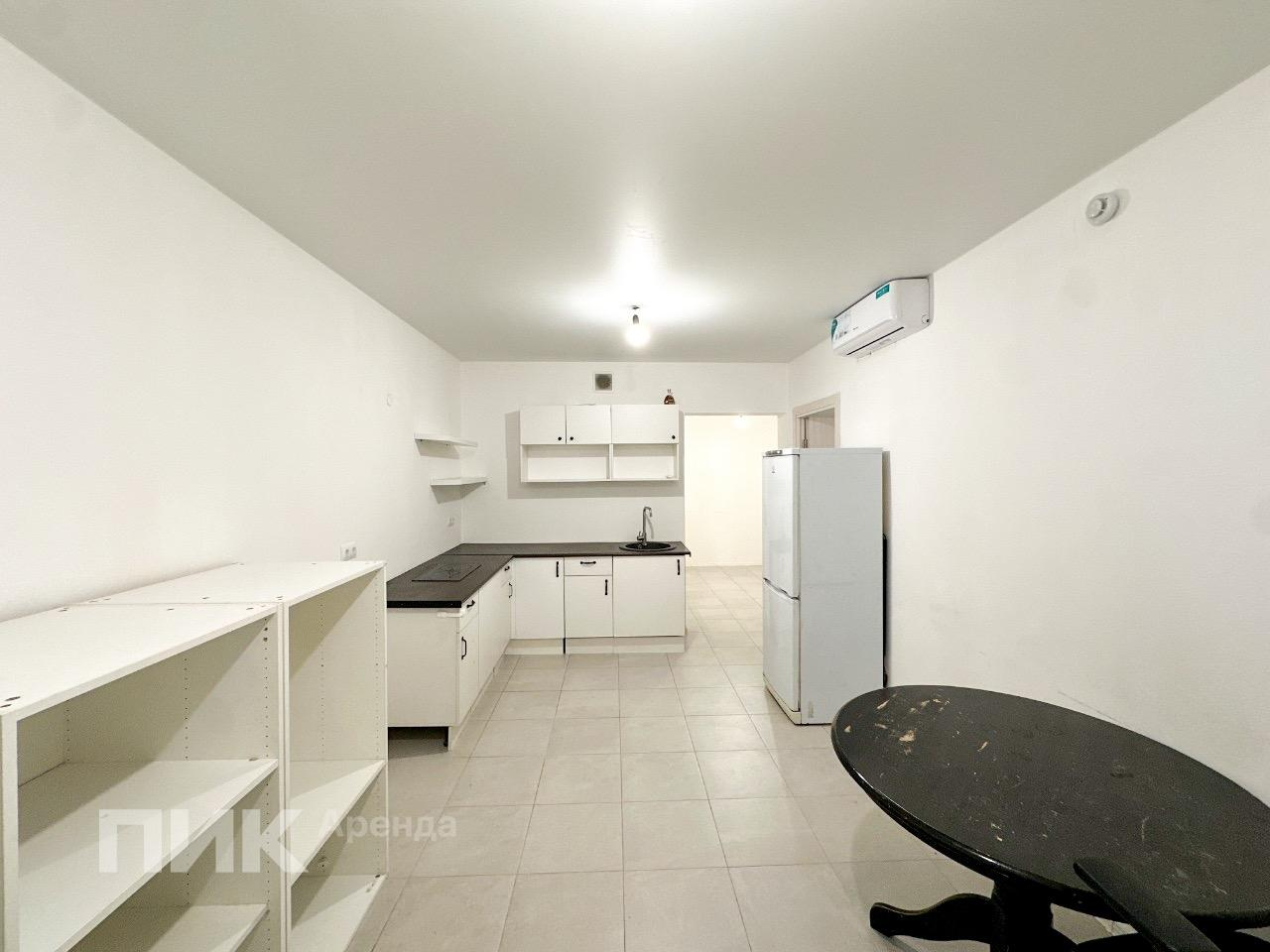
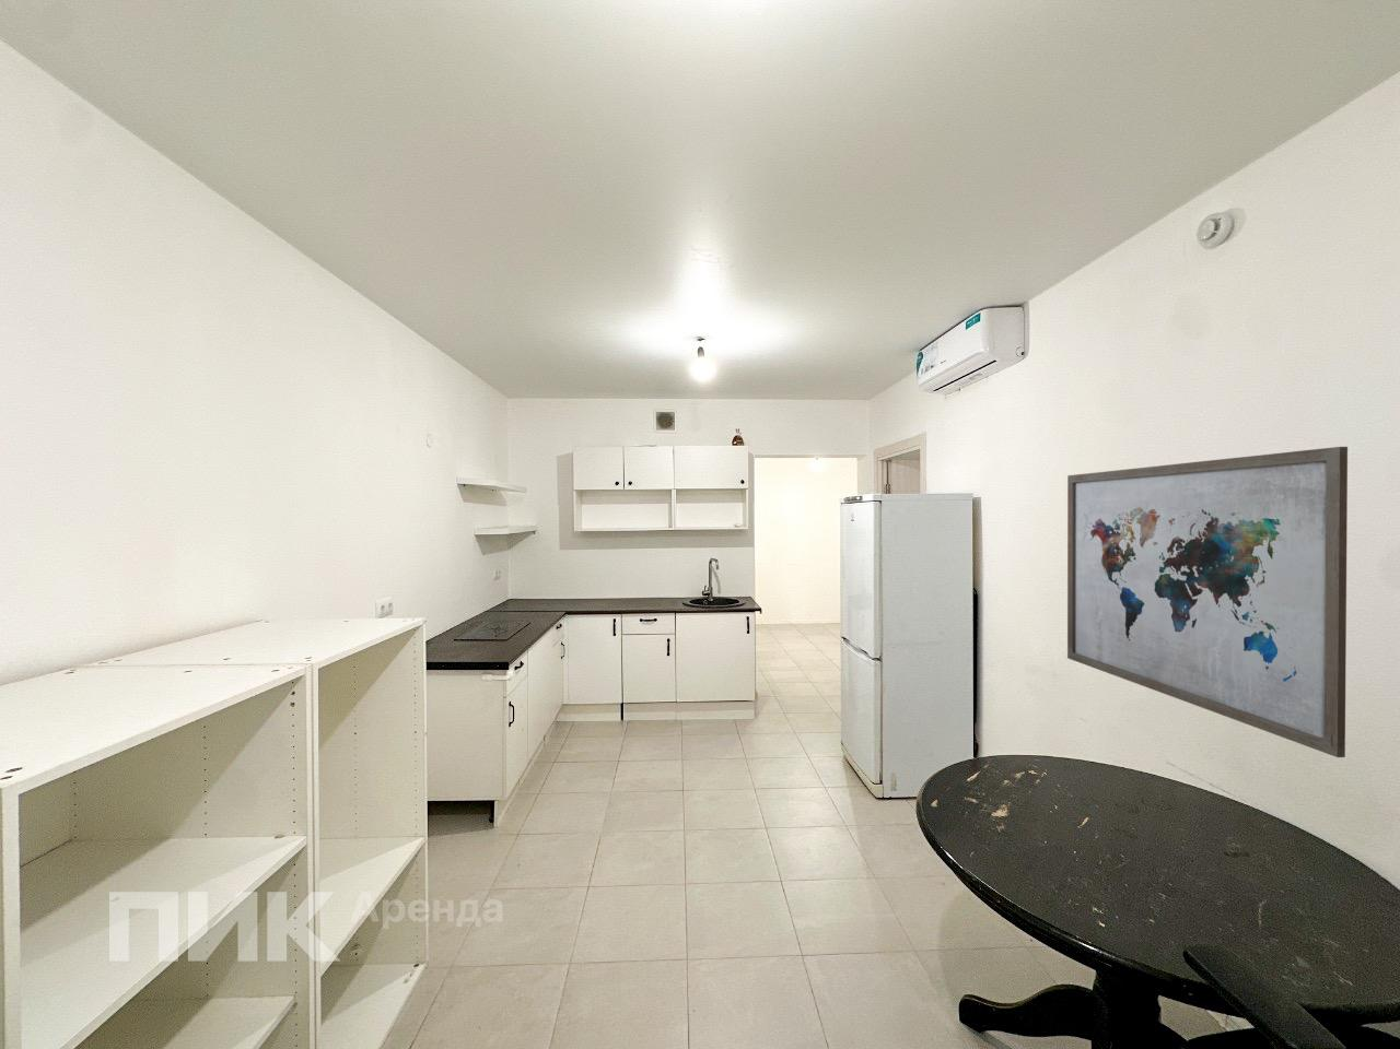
+ wall art (1171, 581)
